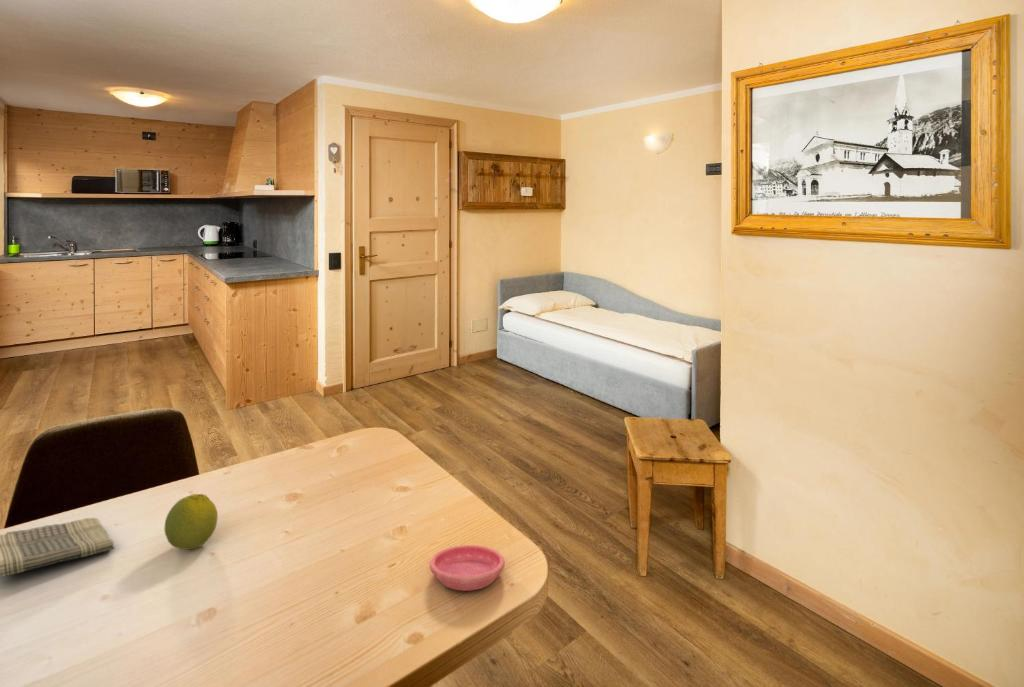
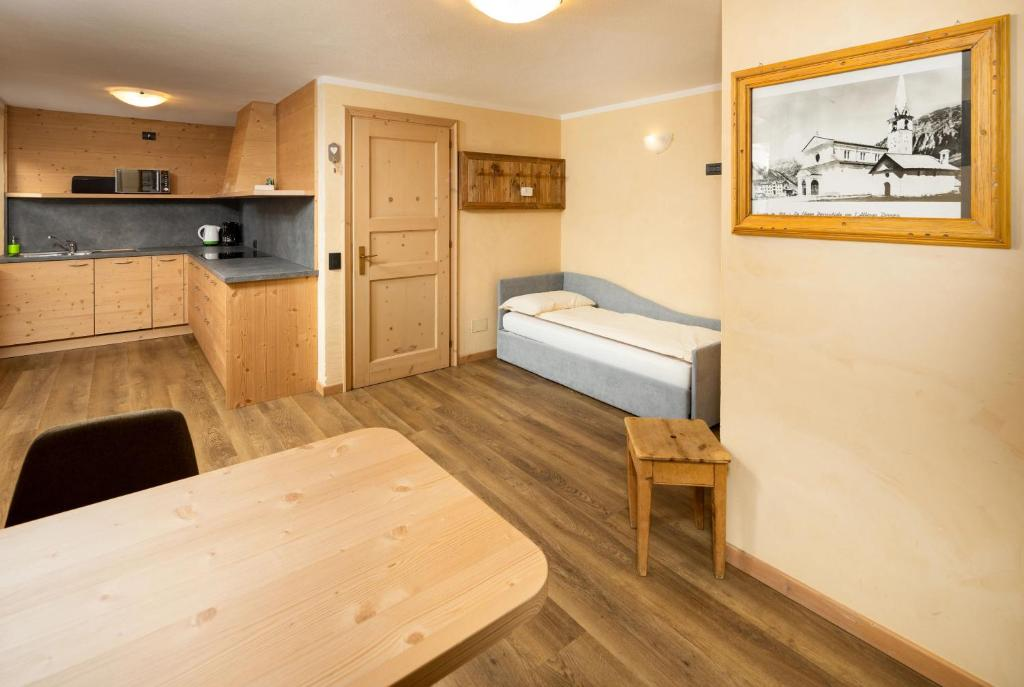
- fruit (191, 521)
- dish towel (47, 541)
- saucer (467, 568)
